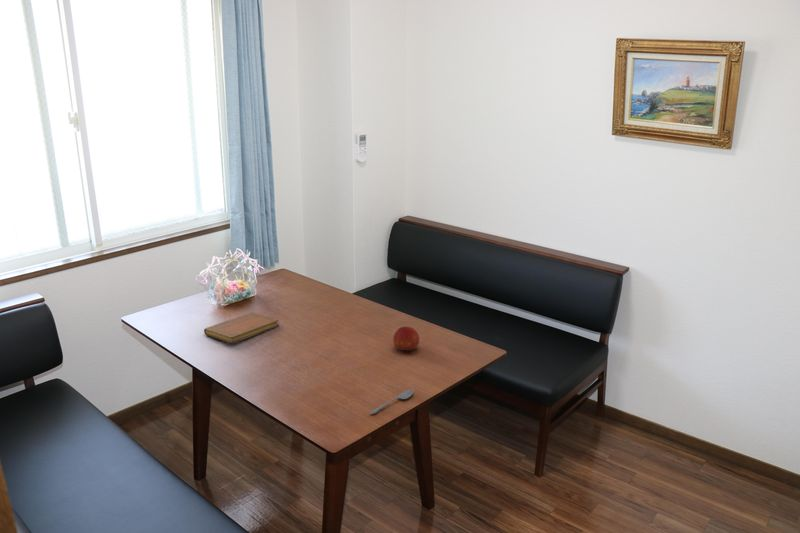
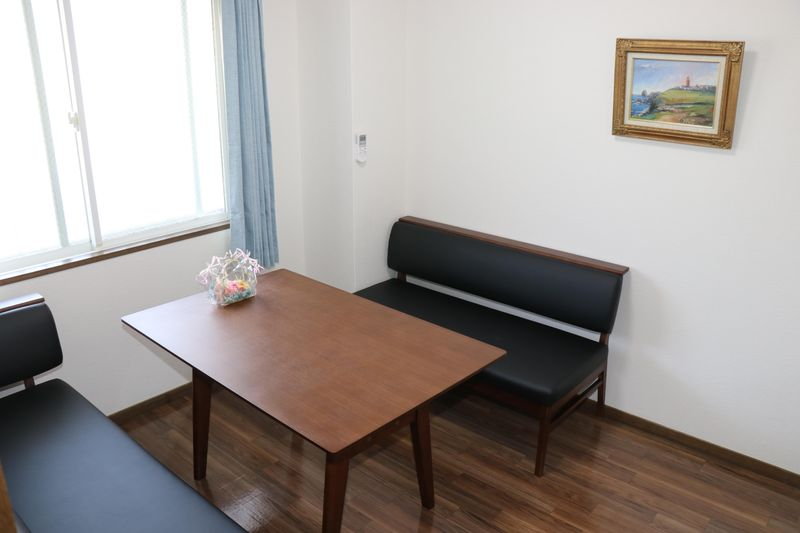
- fruit (406, 338)
- spoon (392, 400)
- notebook (242, 326)
